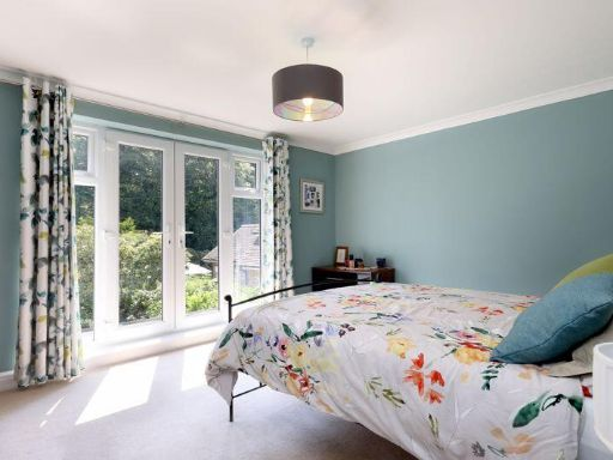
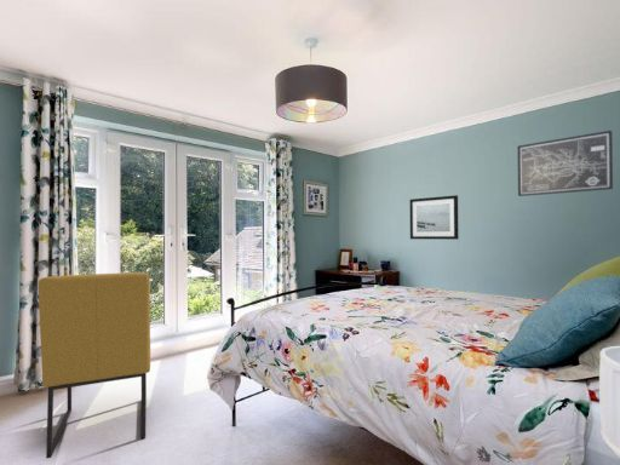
+ chair (103, 348)
+ wall art (432, 218)
+ wall art (561, 166)
